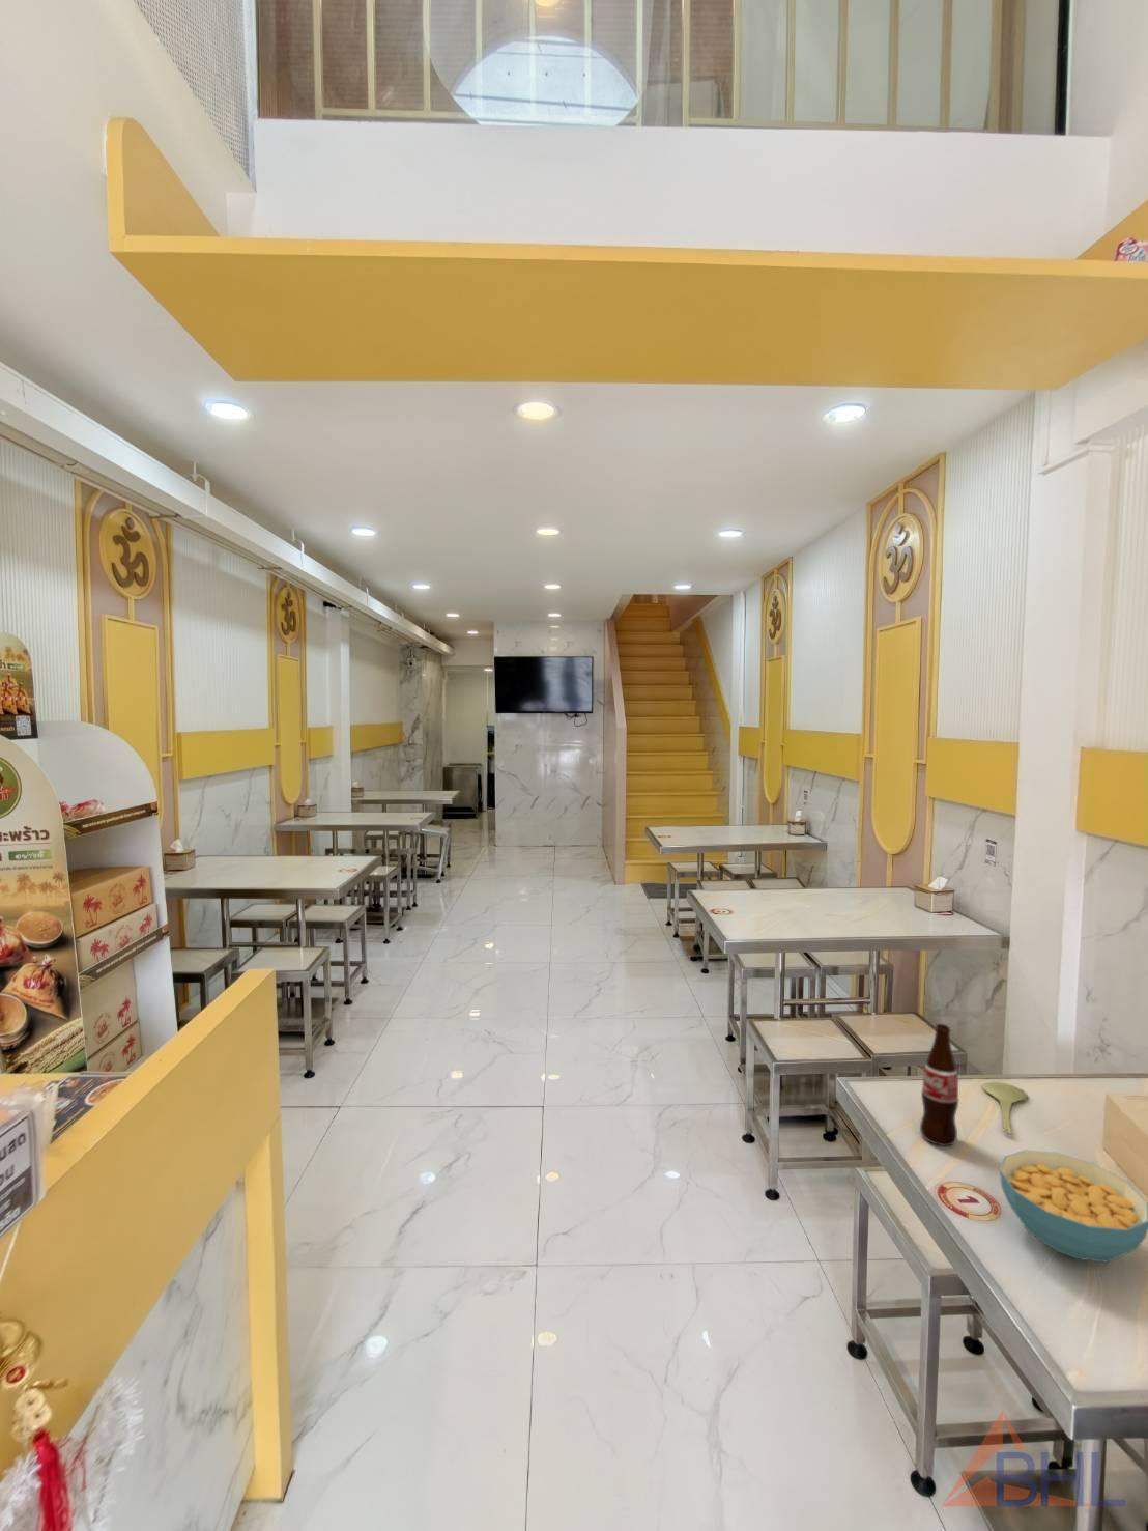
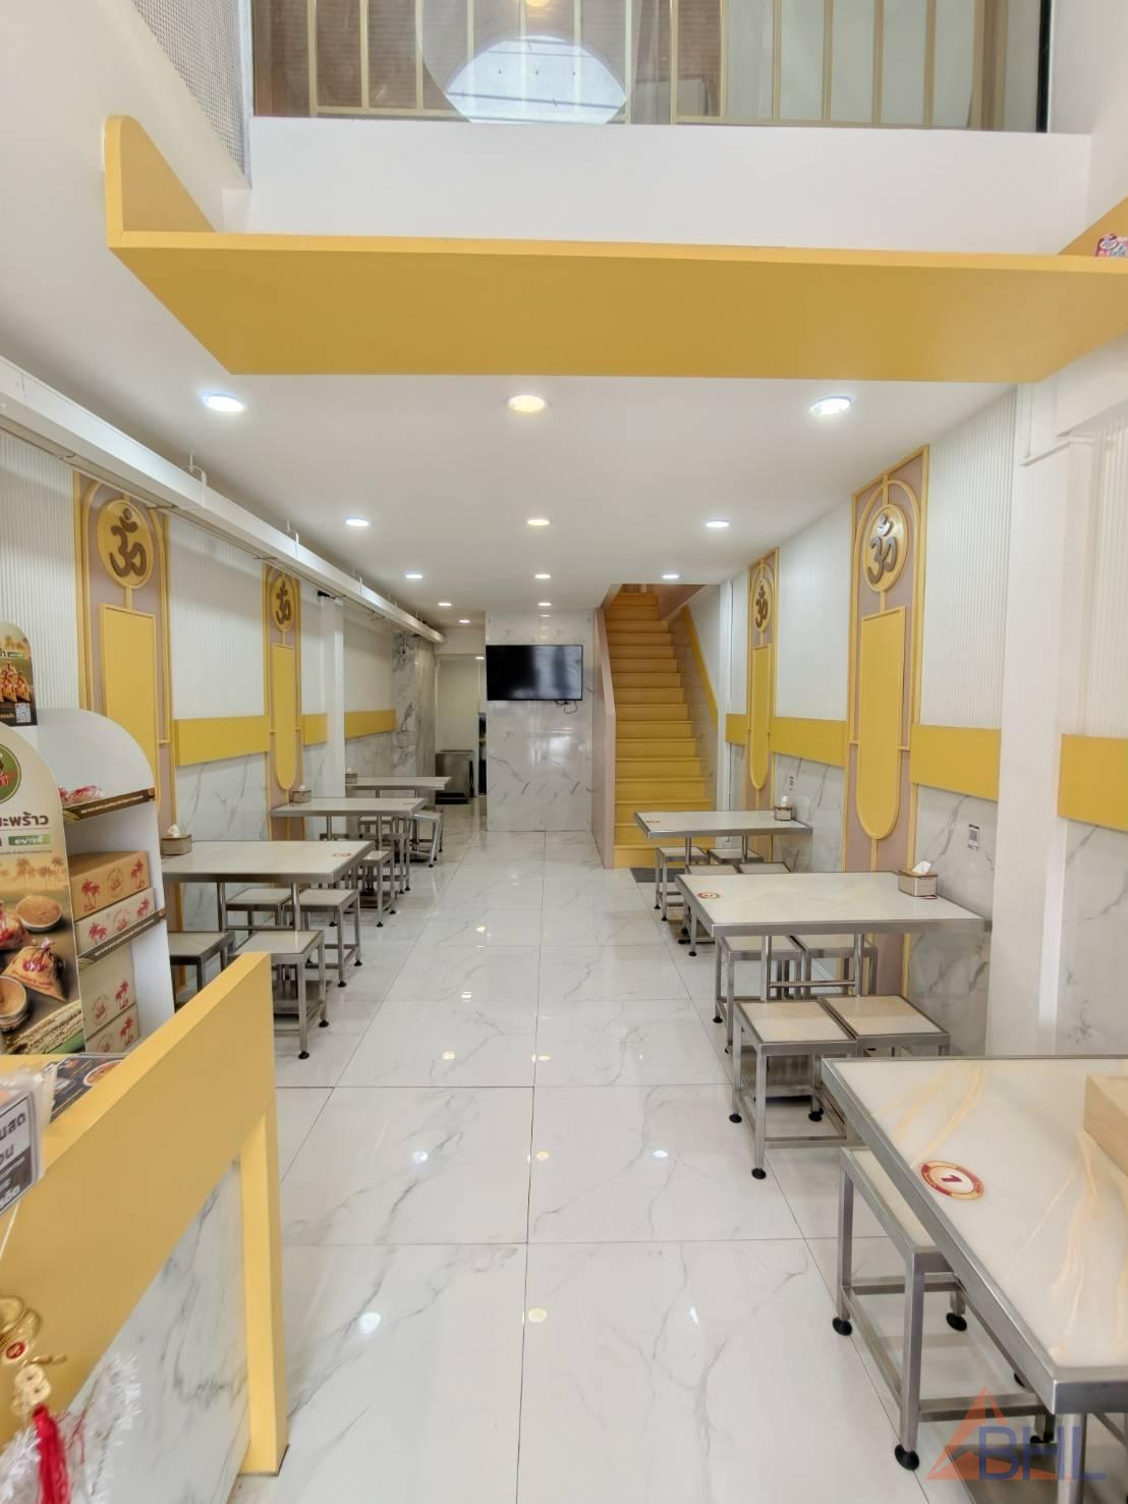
- spoon (1004, 1105)
- cereal bowl (1071, 1216)
- bottle (939, 1082)
